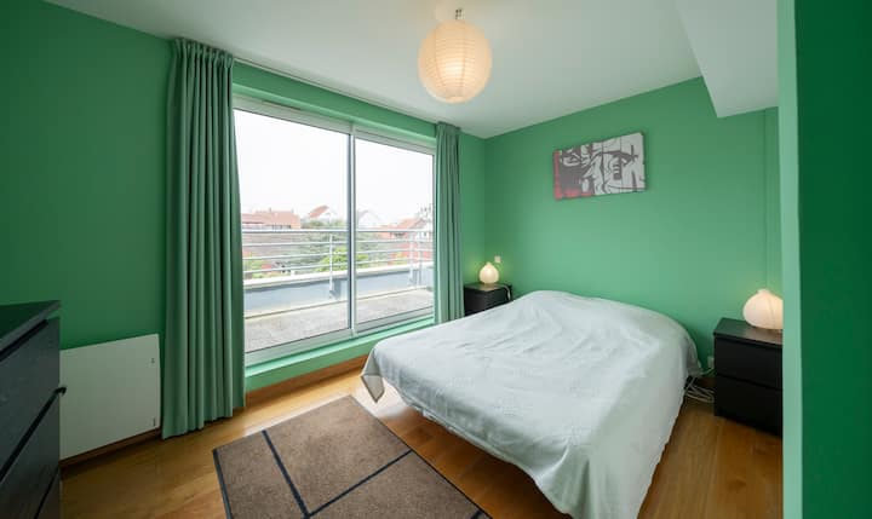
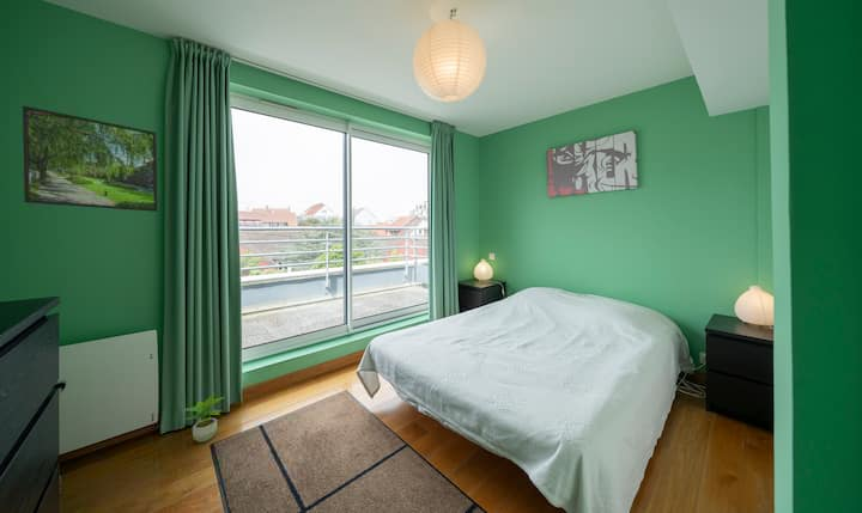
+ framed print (97, 164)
+ potted plant (205, 416)
